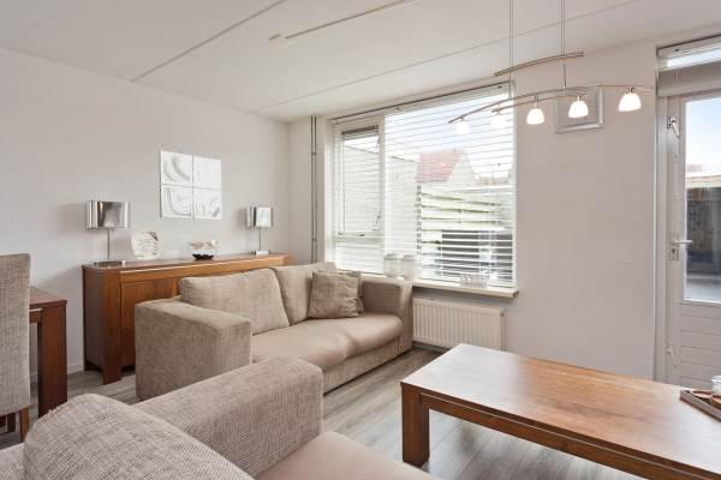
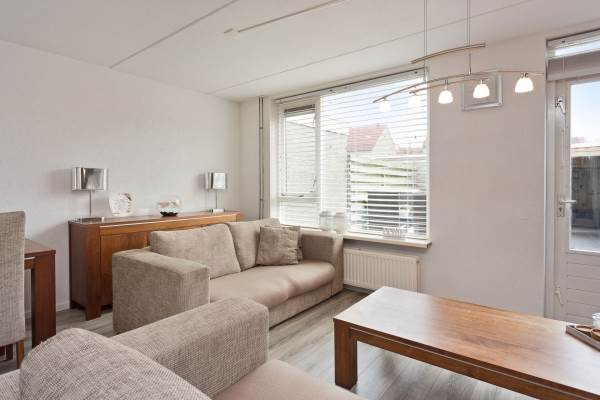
- wall art (192, 186)
